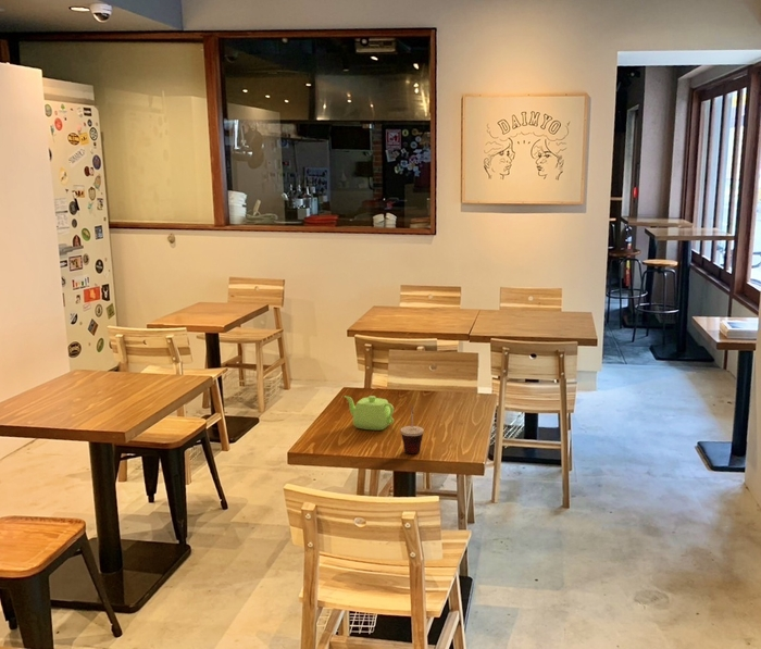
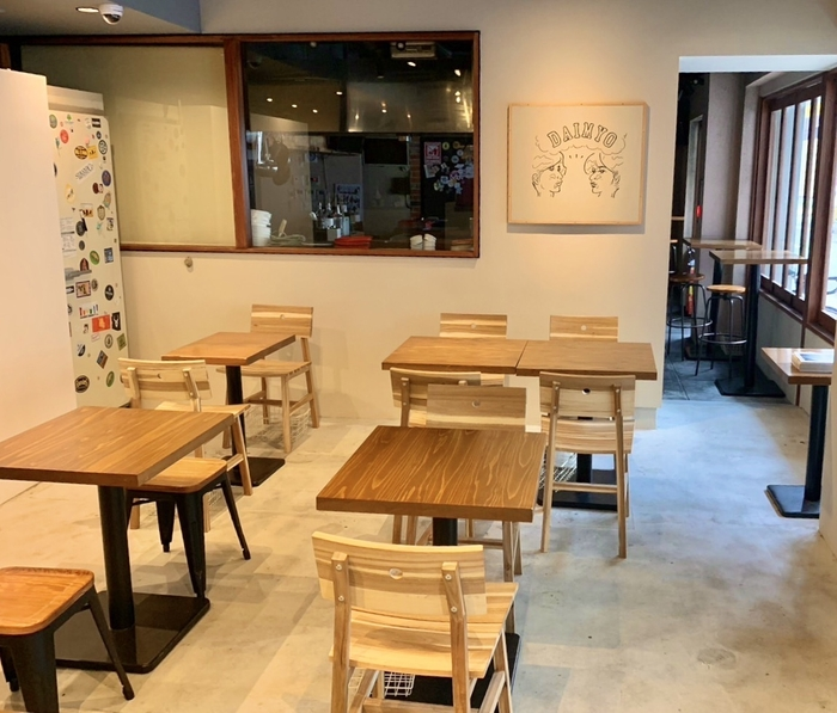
- cup (412, 429)
- teapot (369, 410)
